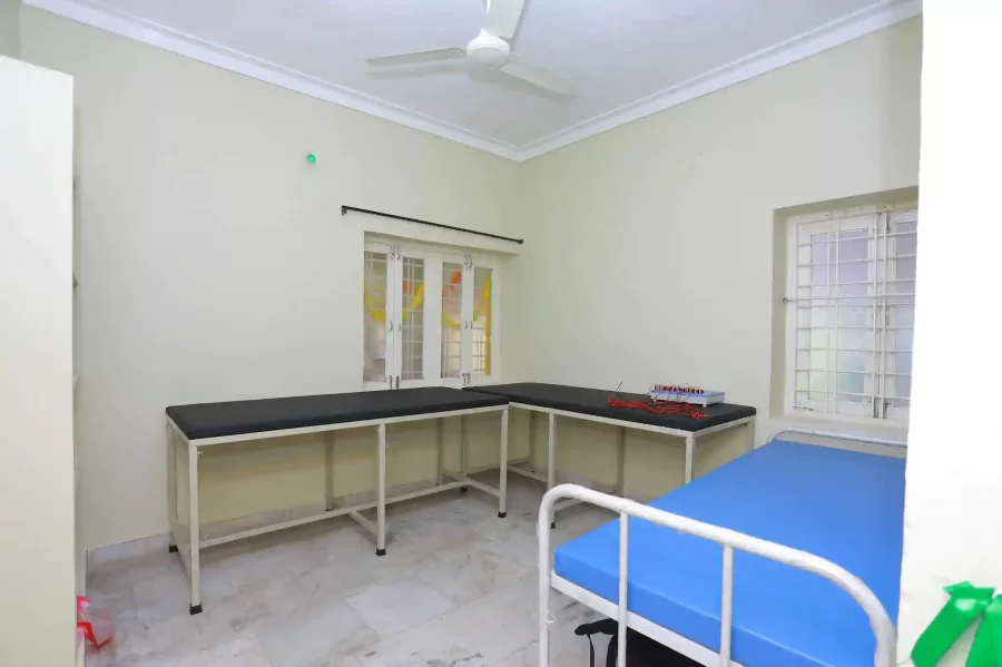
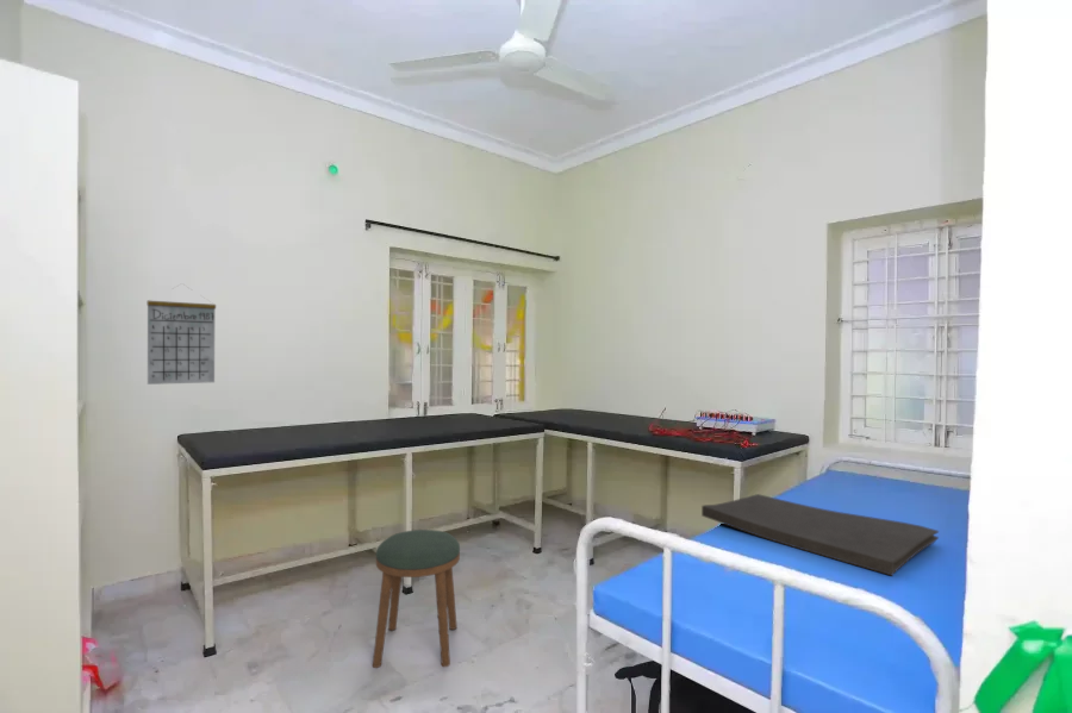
+ calendar (182, 333)
+ stool (418, 576)
+ hand towel (814, 523)
